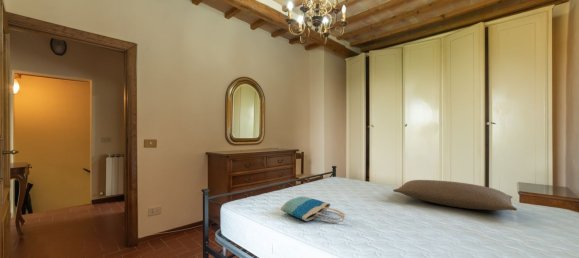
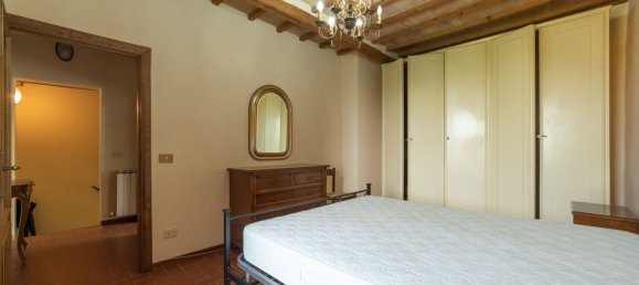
- tote bag (314, 209)
- pillow (450, 193)
